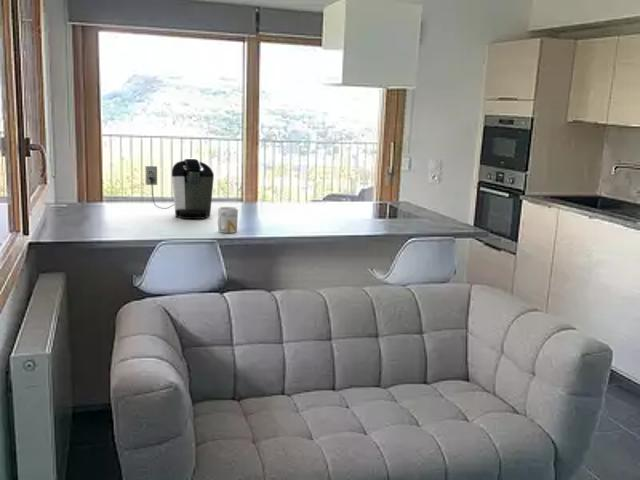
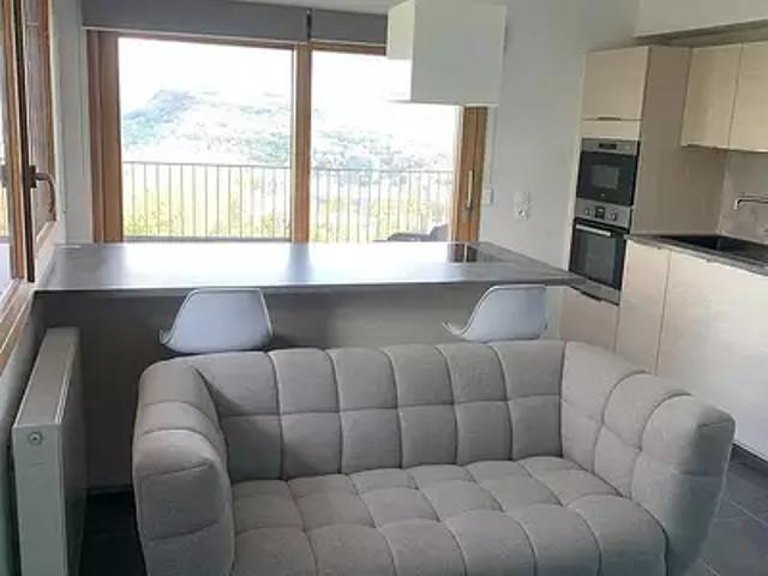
- coffee maker (180, 187)
- mug (227, 220)
